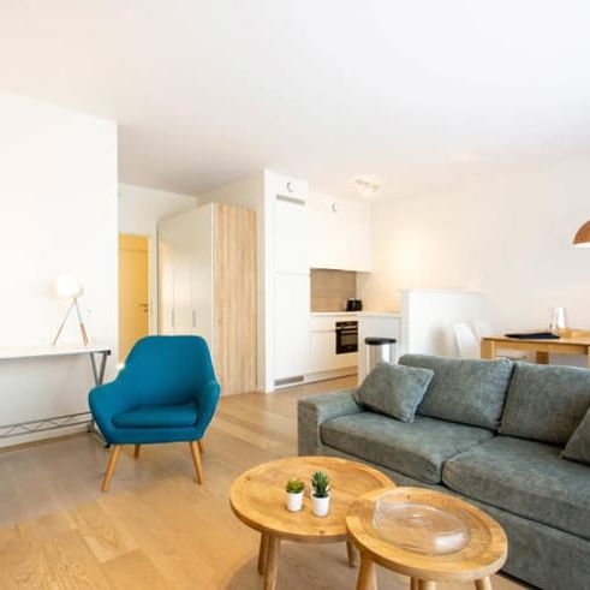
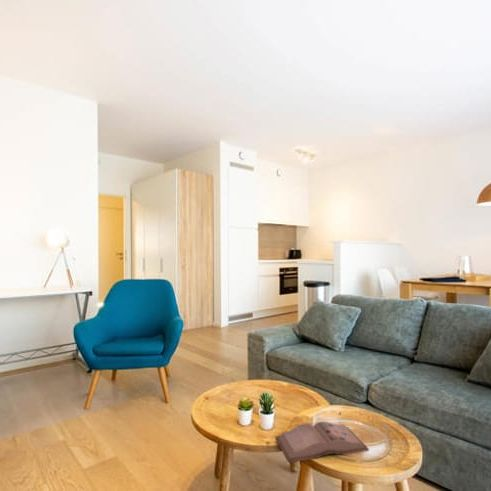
+ hardback book (320, 438)
